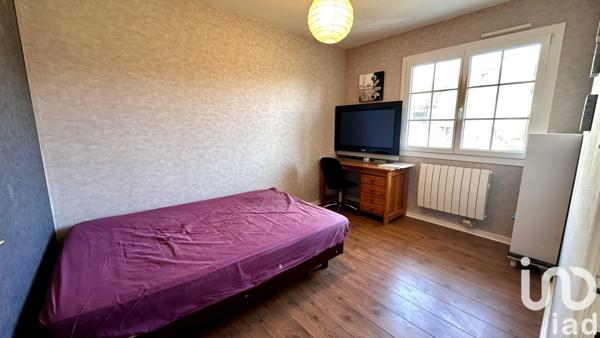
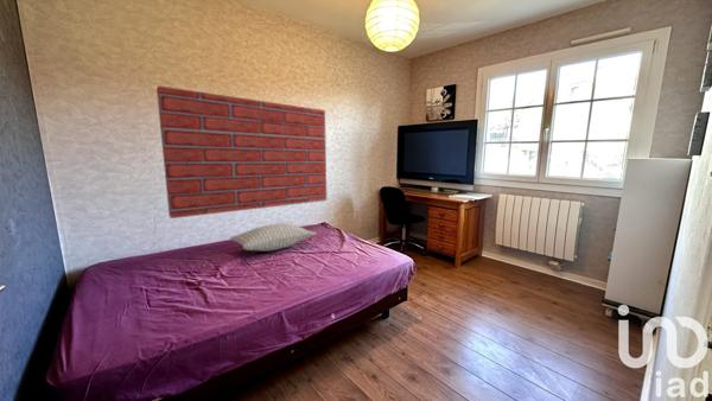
+ wall panel (258, 155)
+ pillow (274, 236)
